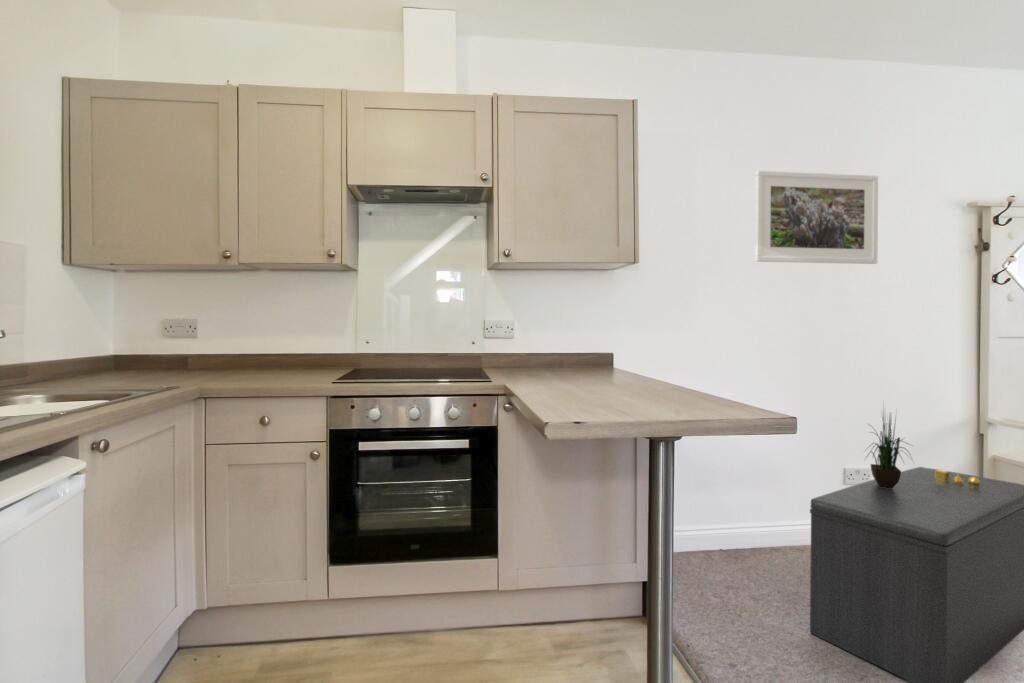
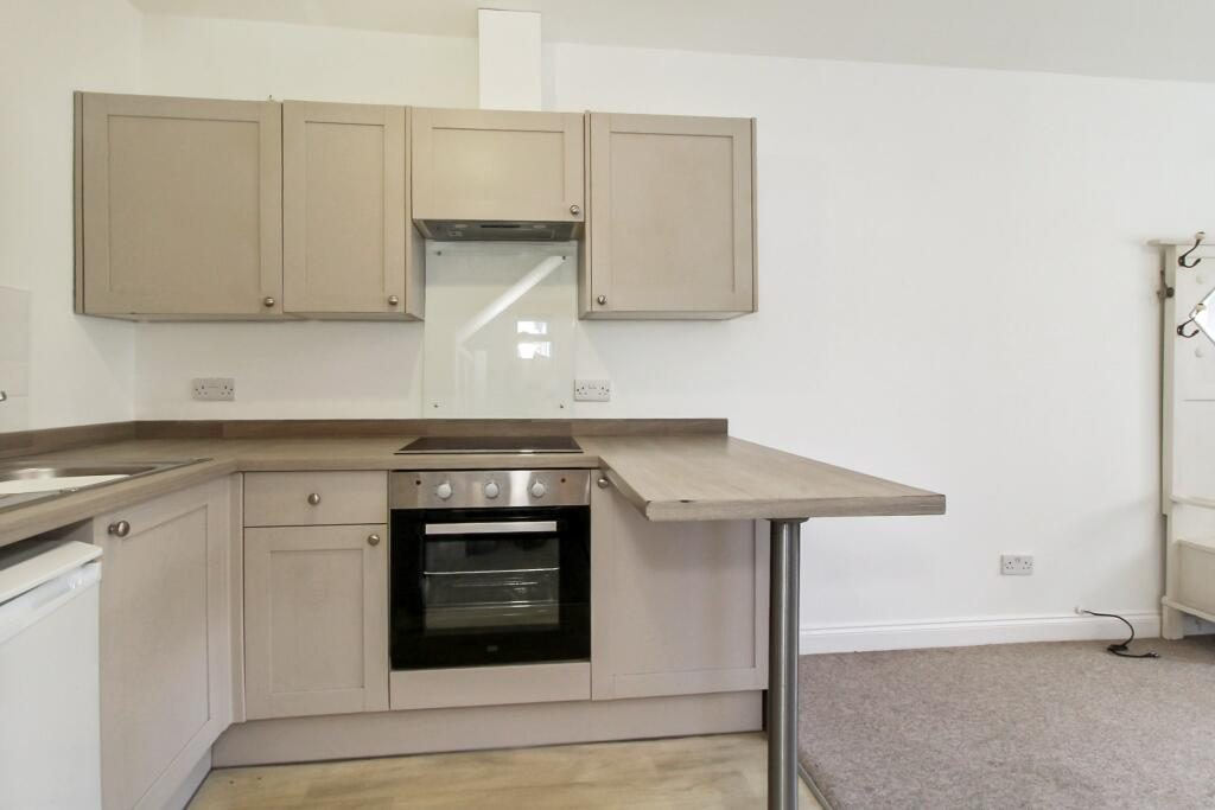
- bench (929, 558)
- potted plant (888, 441)
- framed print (817, 218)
- decorative box (957, 477)
